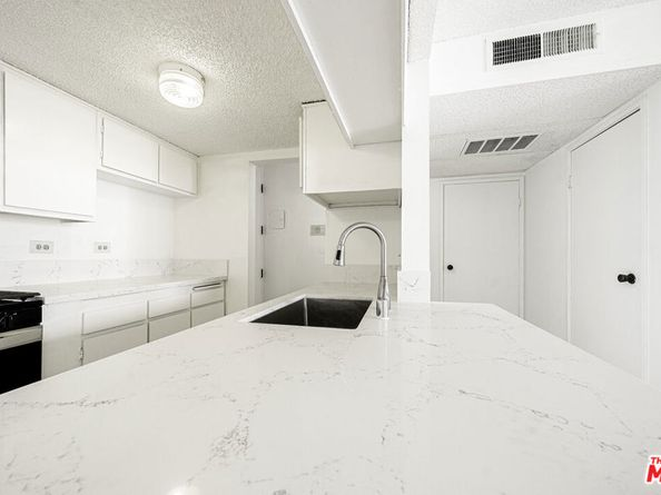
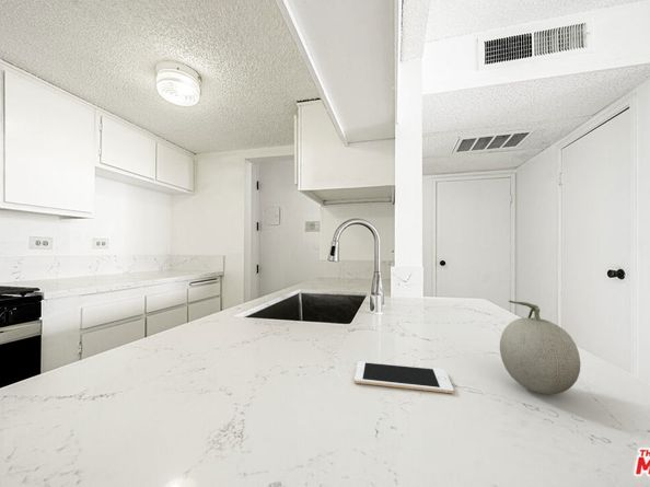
+ fruit (536, 343)
+ cell phone (401, 375)
